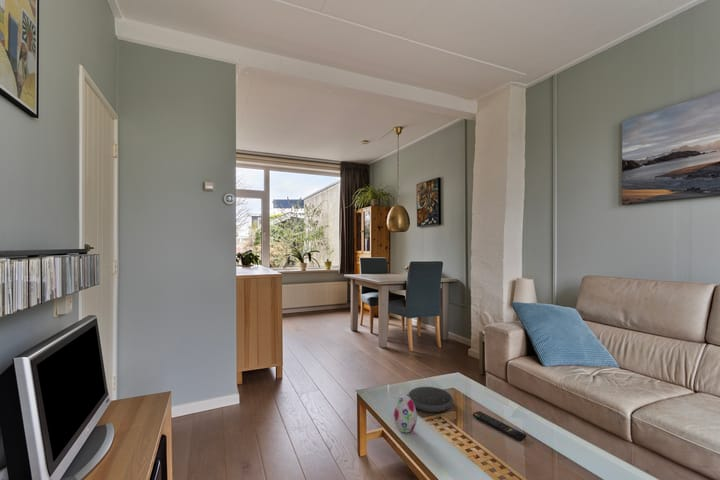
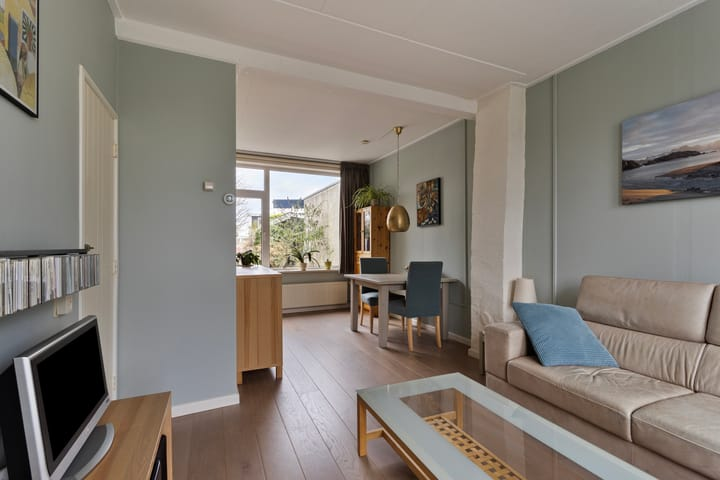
- decorative egg (405, 412)
- remote control (497, 425)
- speaker (428, 397)
